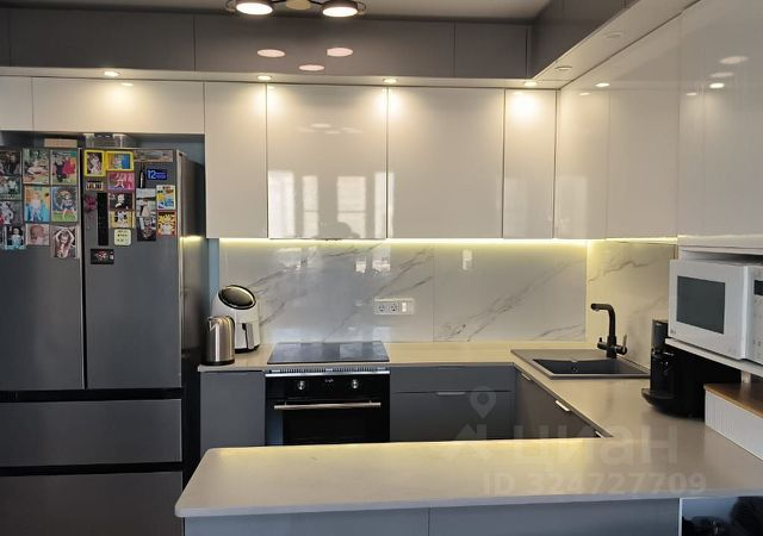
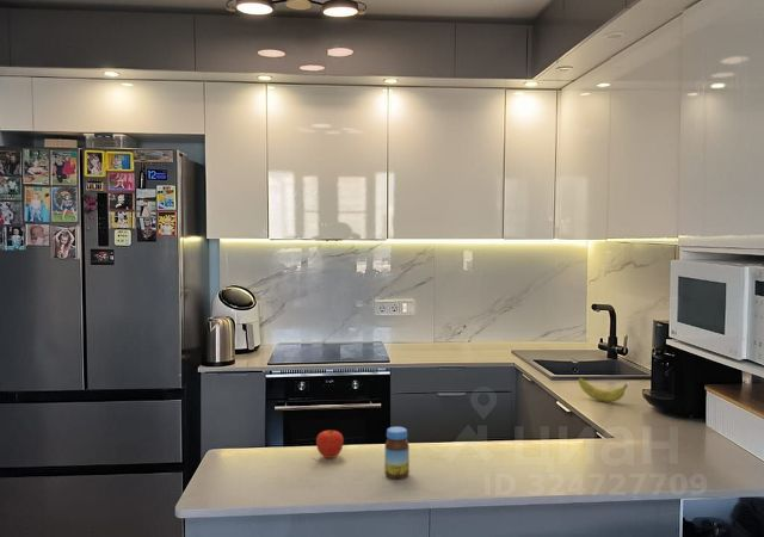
+ jar (396, 451)
+ banana (602, 390)
+ fruit (329, 443)
